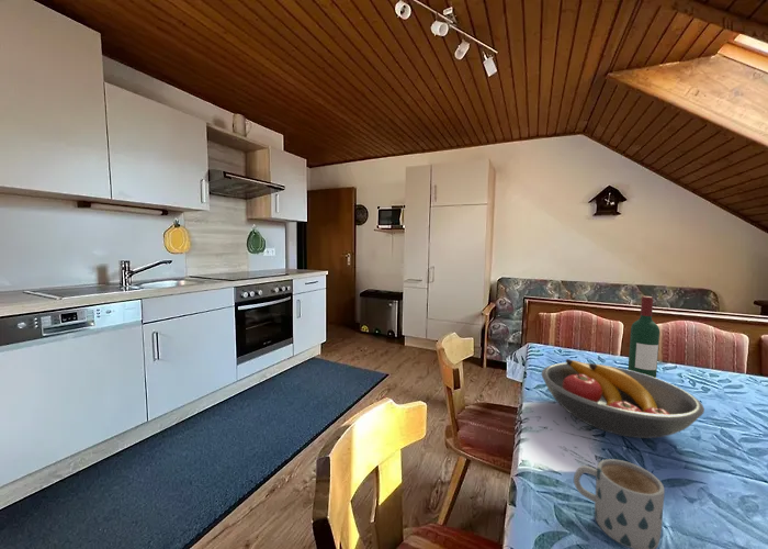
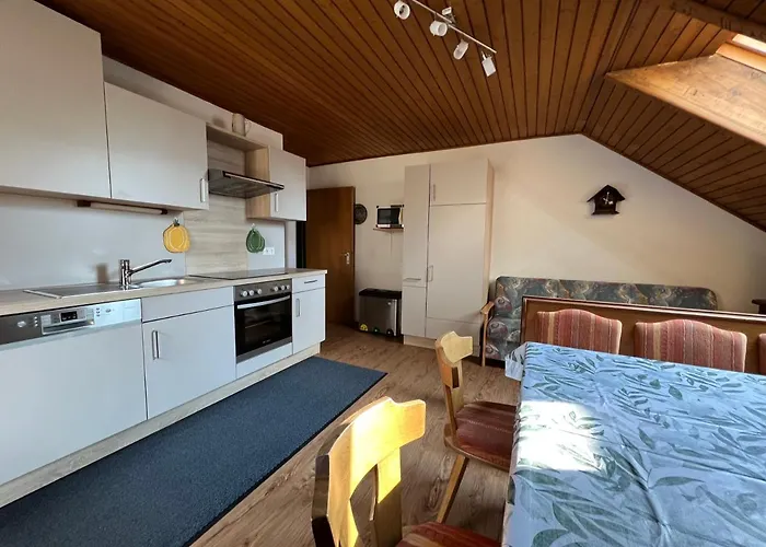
- fruit bowl (611, 397)
- mug (614, 496)
- wine bottle (644, 338)
